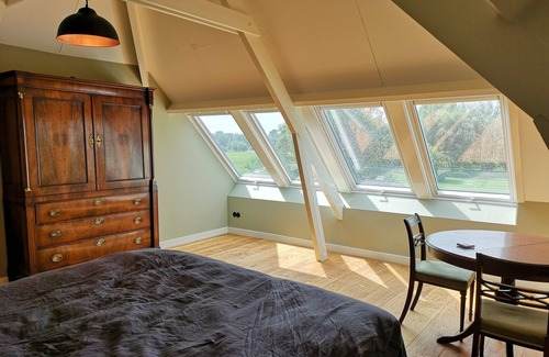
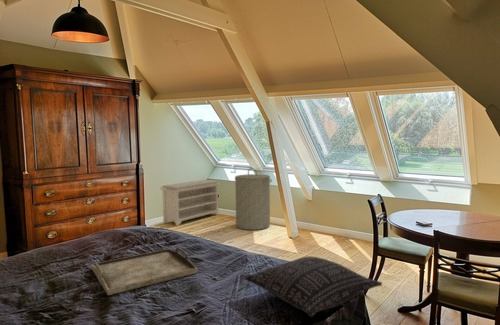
+ pillow (310, 280)
+ serving tray (143, 264)
+ bench (192, 200)
+ laundry hamper (252, 196)
